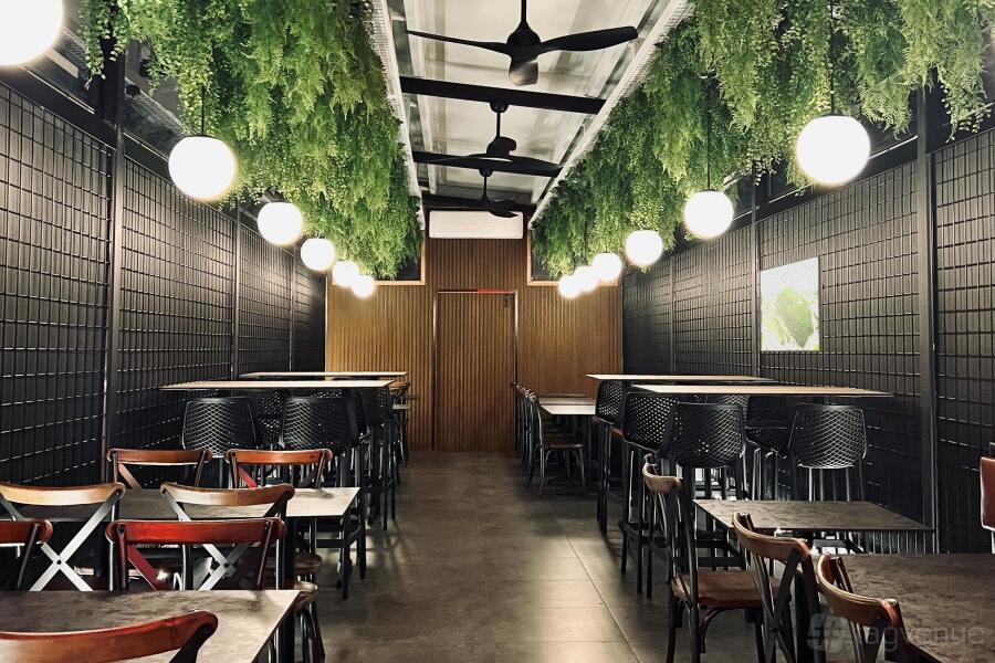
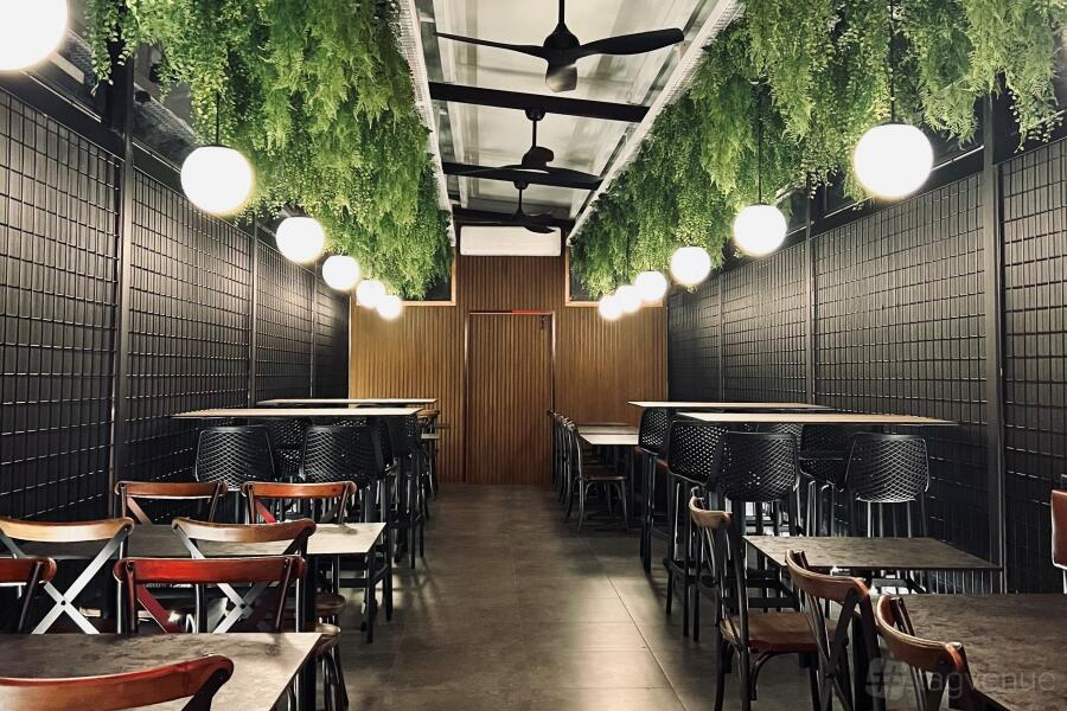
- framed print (787, 307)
